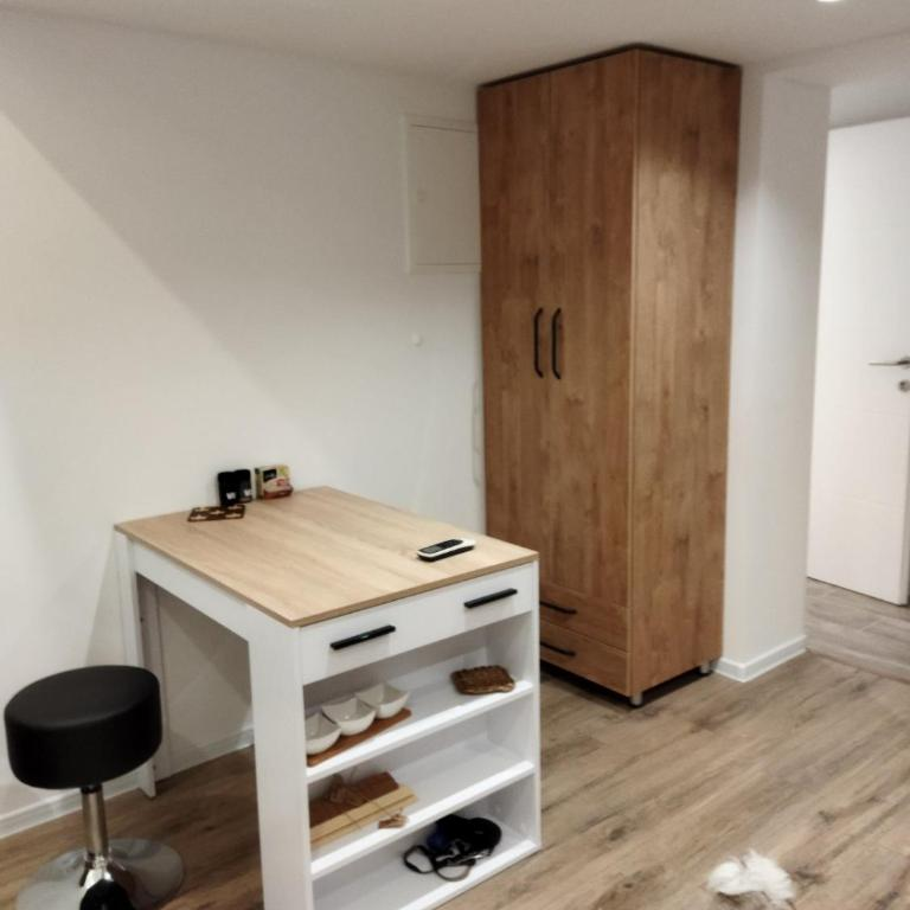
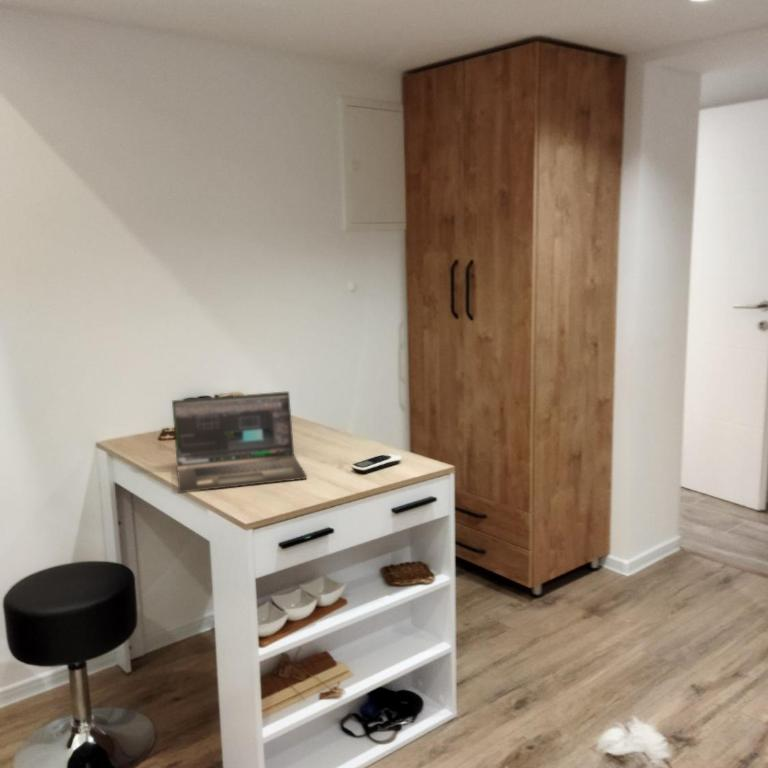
+ laptop (237, 438)
